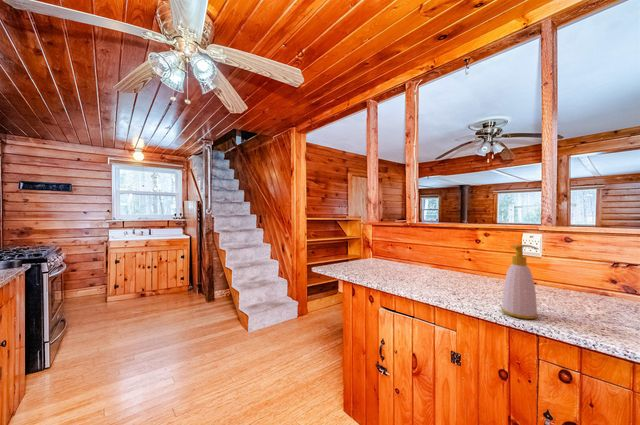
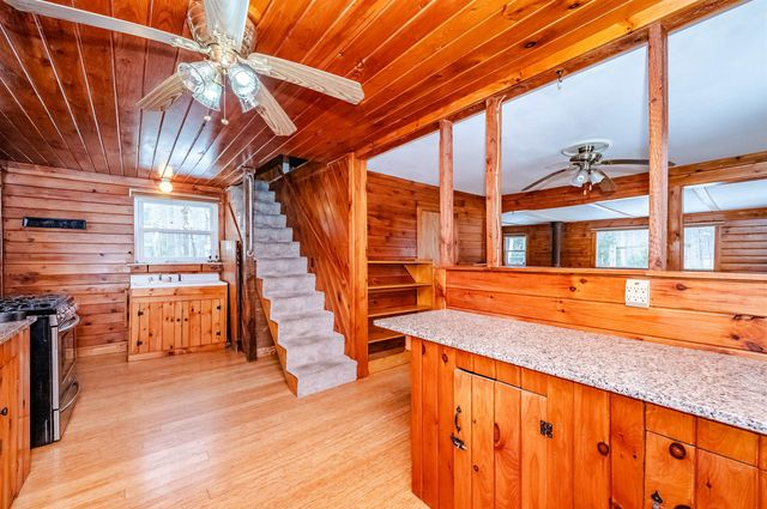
- soap bottle (519, 279)
